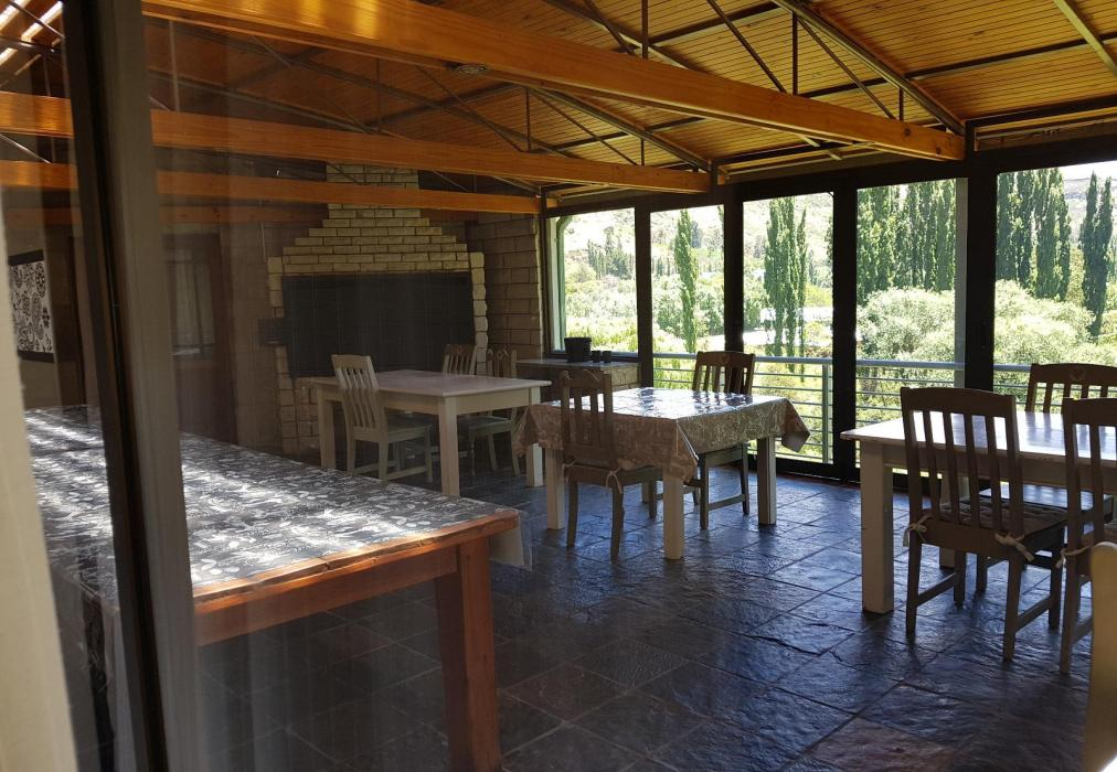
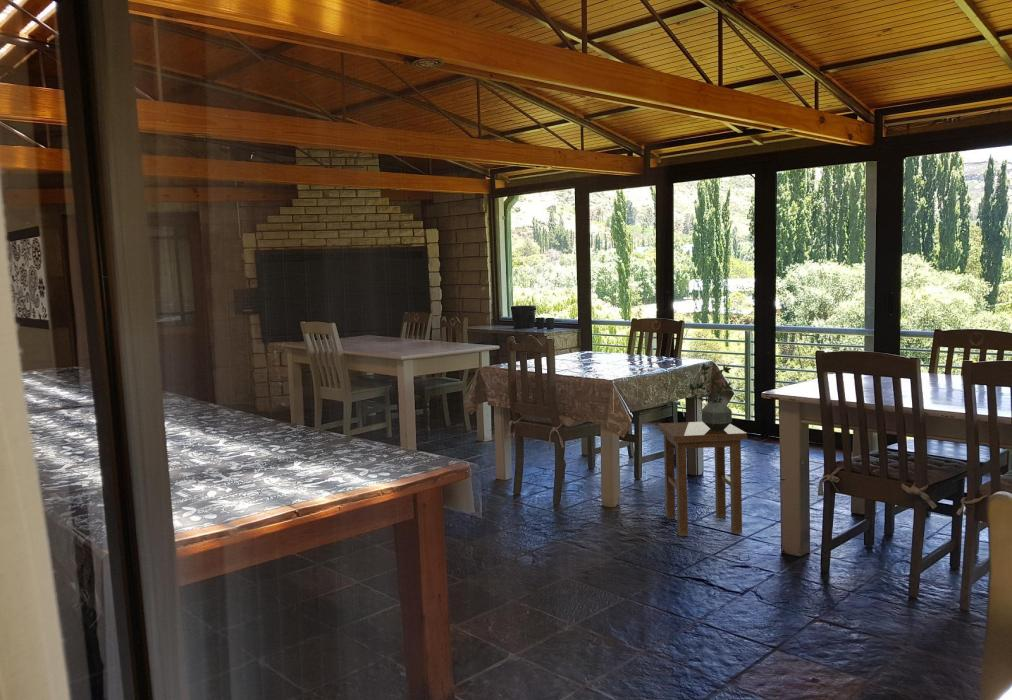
+ stool (715, 476)
+ potted plant (712, 395)
